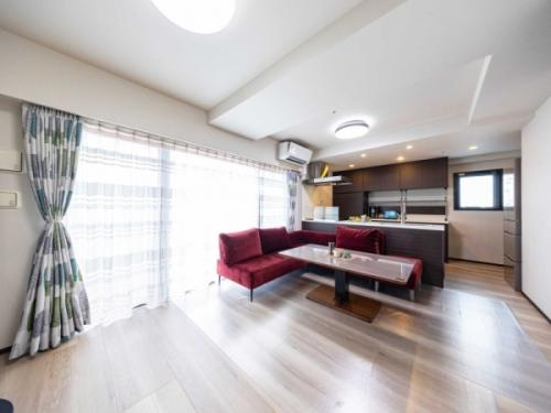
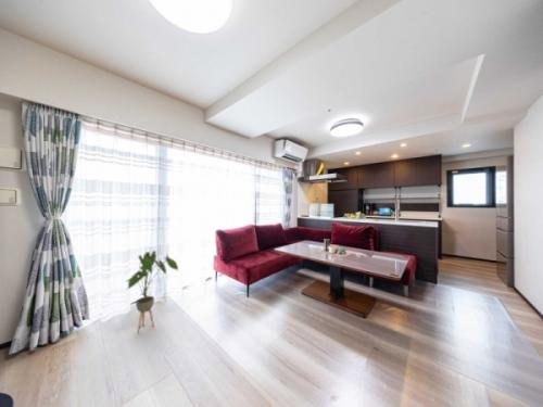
+ house plant (147, 288)
